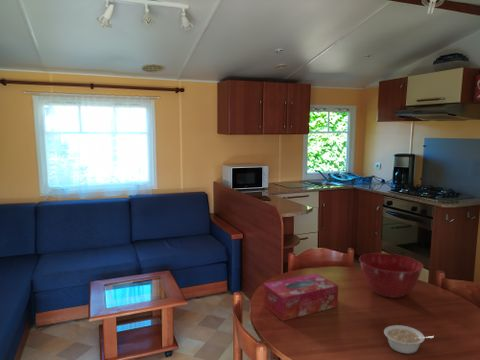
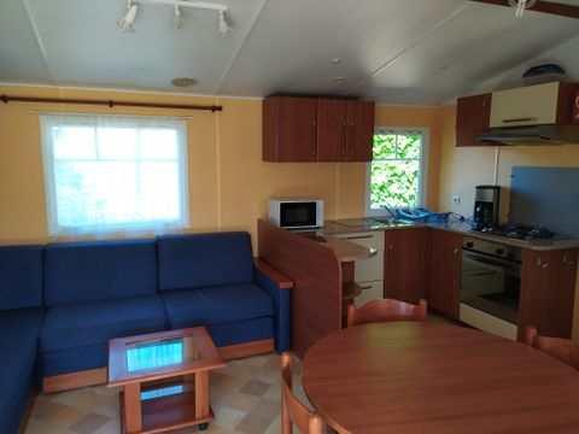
- legume (405, 339)
- mixing bowl (389, 276)
- tissue box (300, 295)
